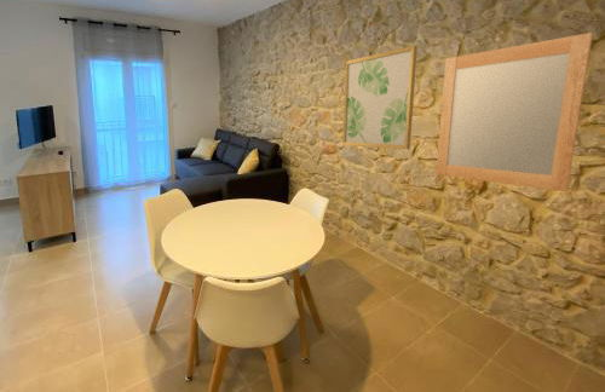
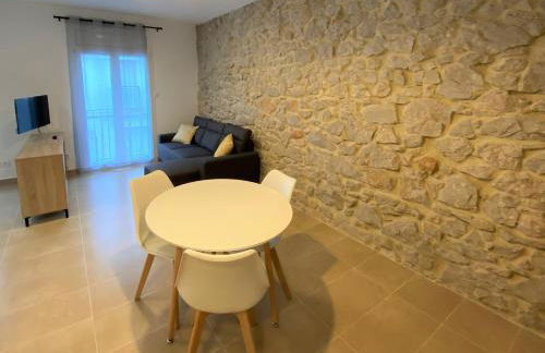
- home mirror (499, 116)
- wall art (375, 102)
